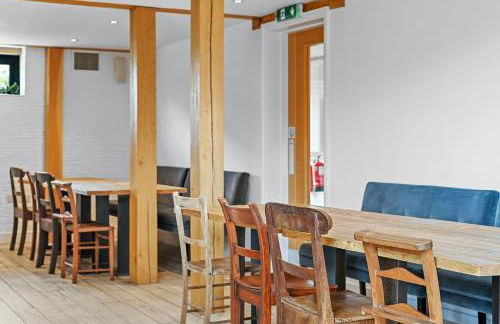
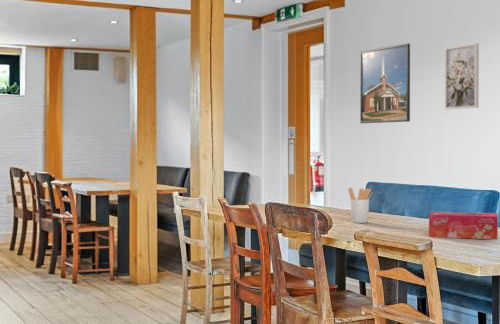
+ utensil holder (361, 204)
+ wall art (461, 77)
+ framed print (384, 85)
+ tissue box (463, 225)
